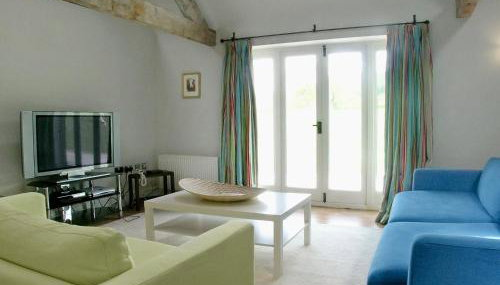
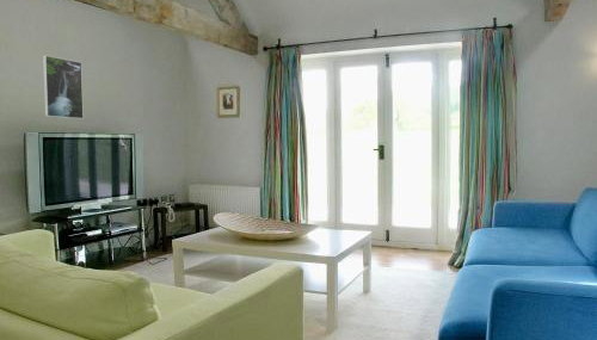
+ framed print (63, 88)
